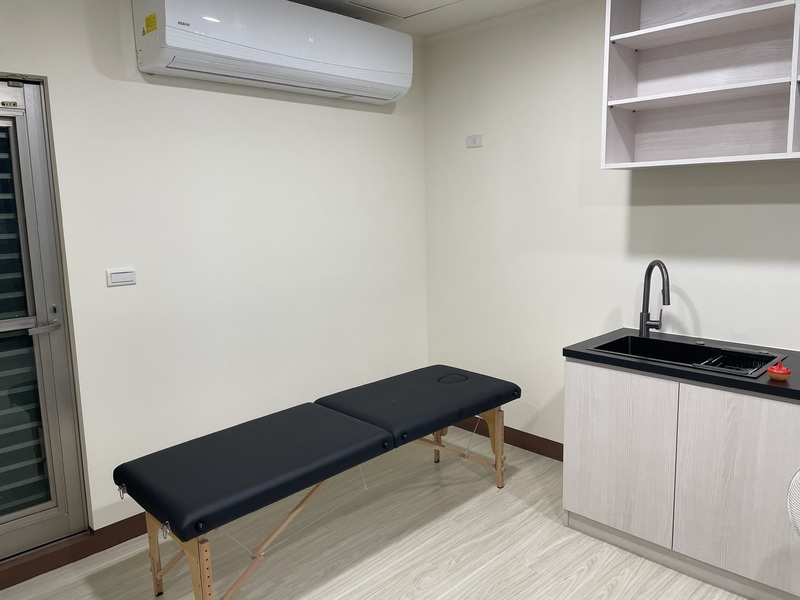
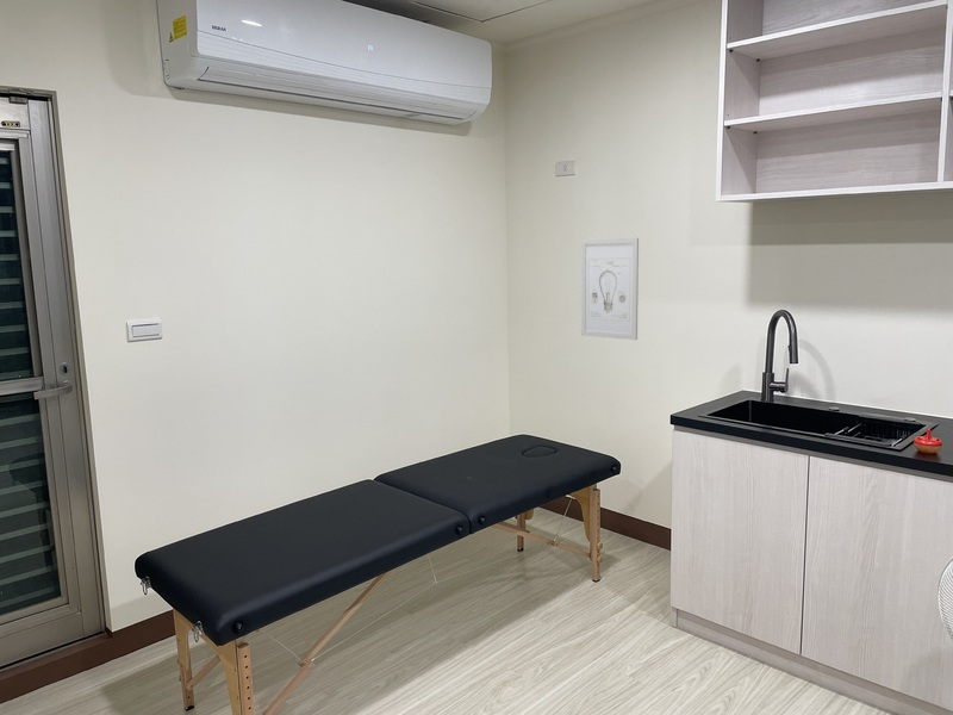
+ wall art (609, 288)
